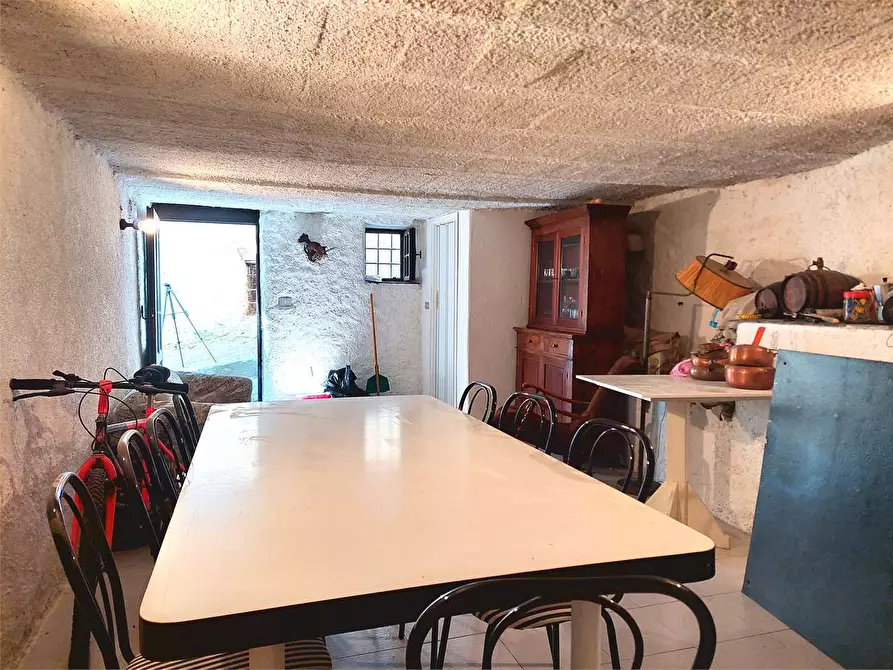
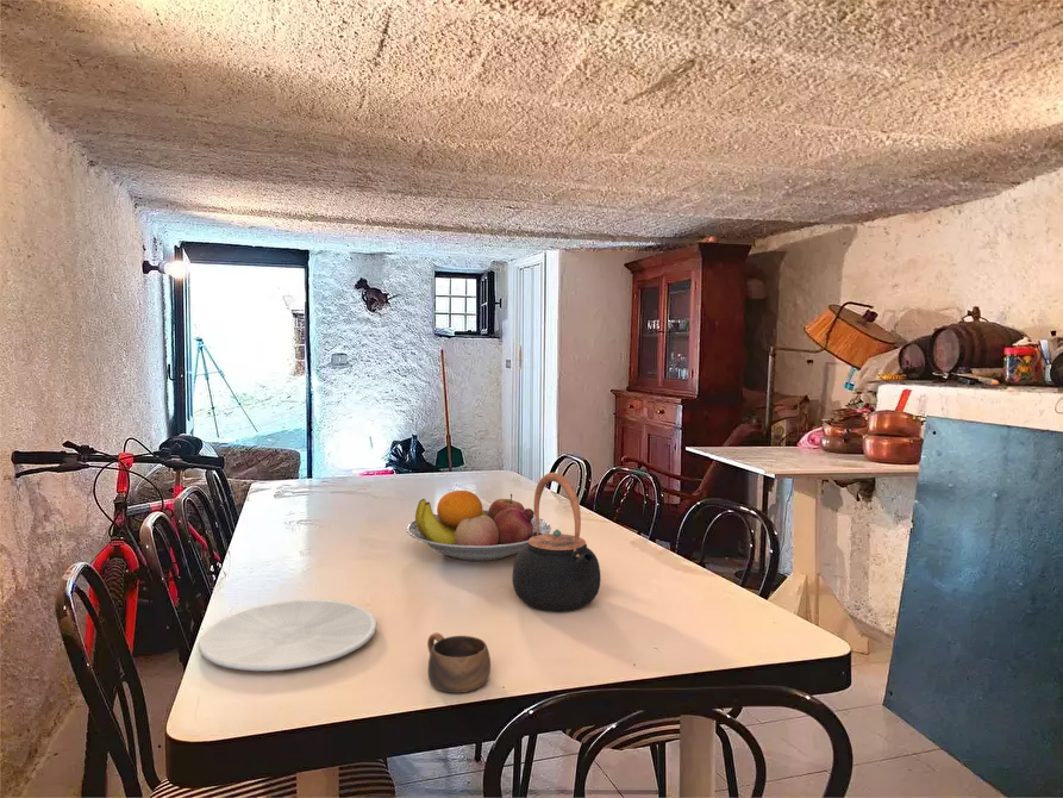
+ plate (290, 634)
+ cup (455, 659)
+ teapot (561, 538)
+ fruit bowl (479, 520)
